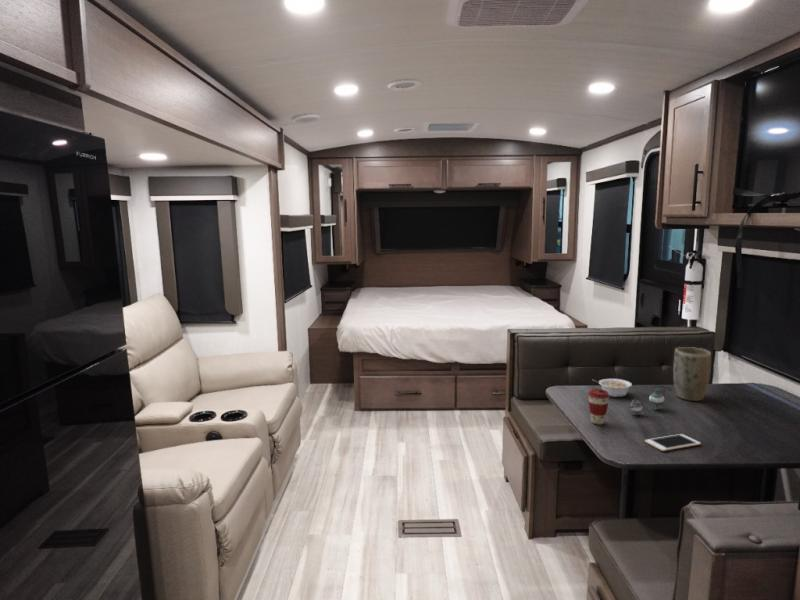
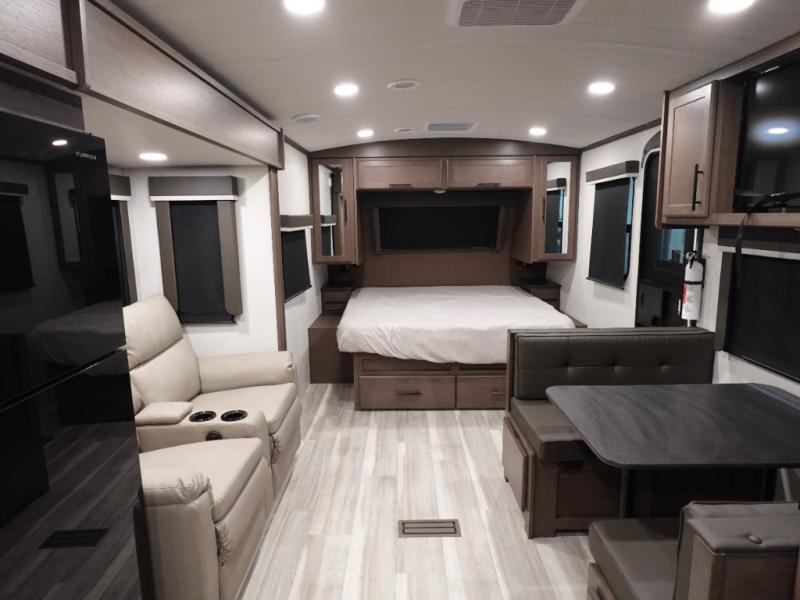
- legume (613, 387)
- cell phone (672, 442)
- teapot (649, 400)
- plant pot (691, 374)
- coffee cup (598, 406)
